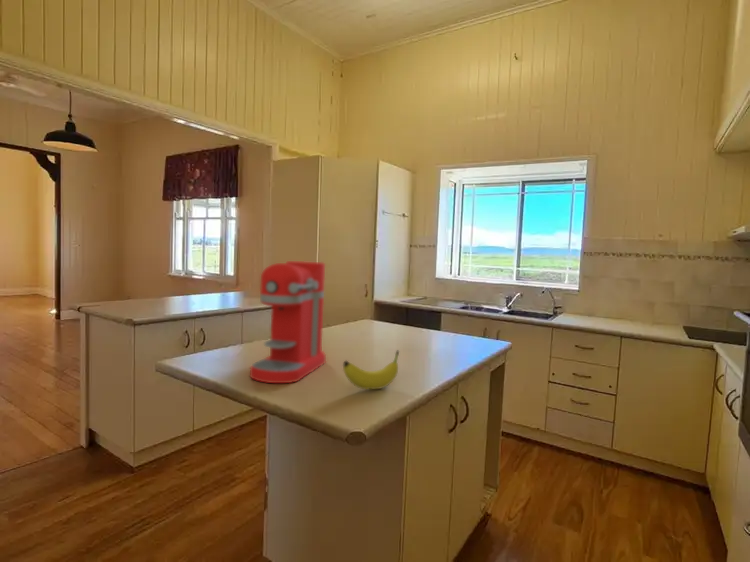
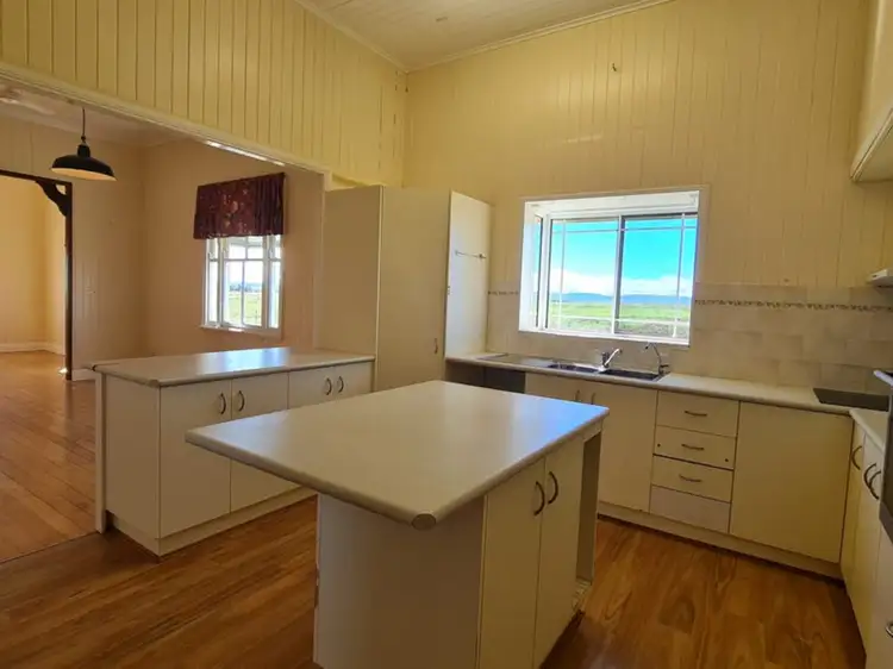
- coffee maker (293, 316)
- fruit (374, 372)
